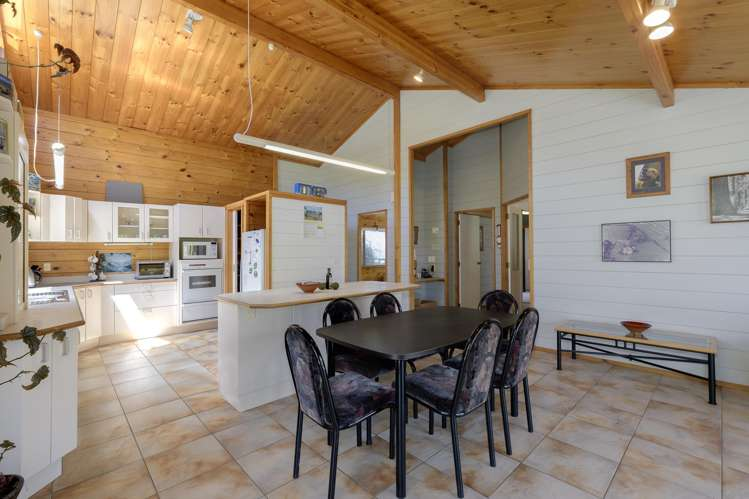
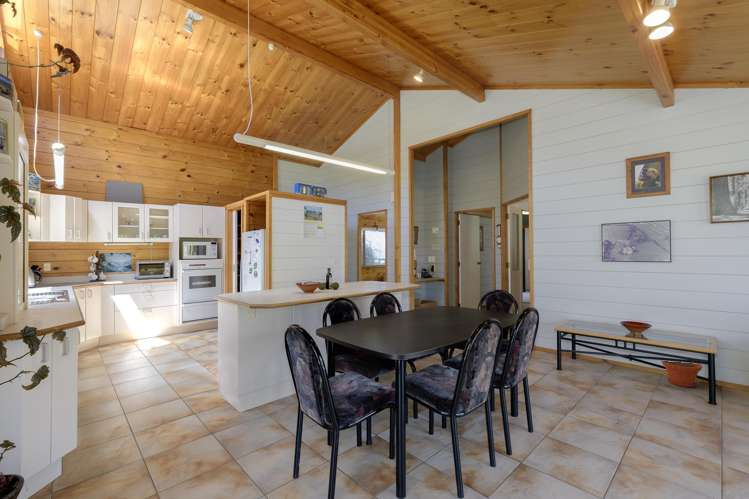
+ plant pot (681, 373)
